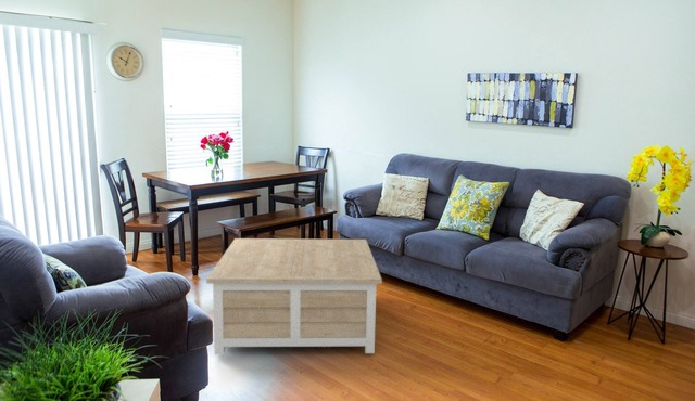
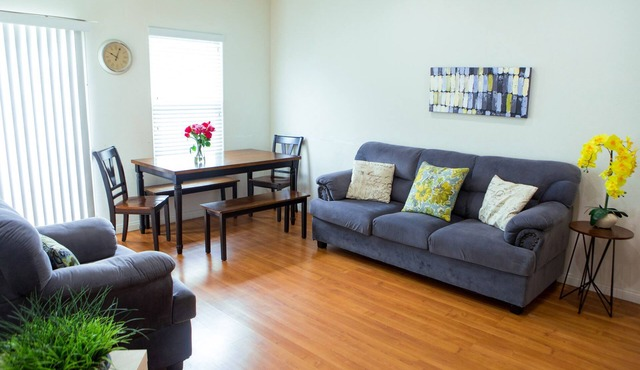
- coffee table (298, 289)
